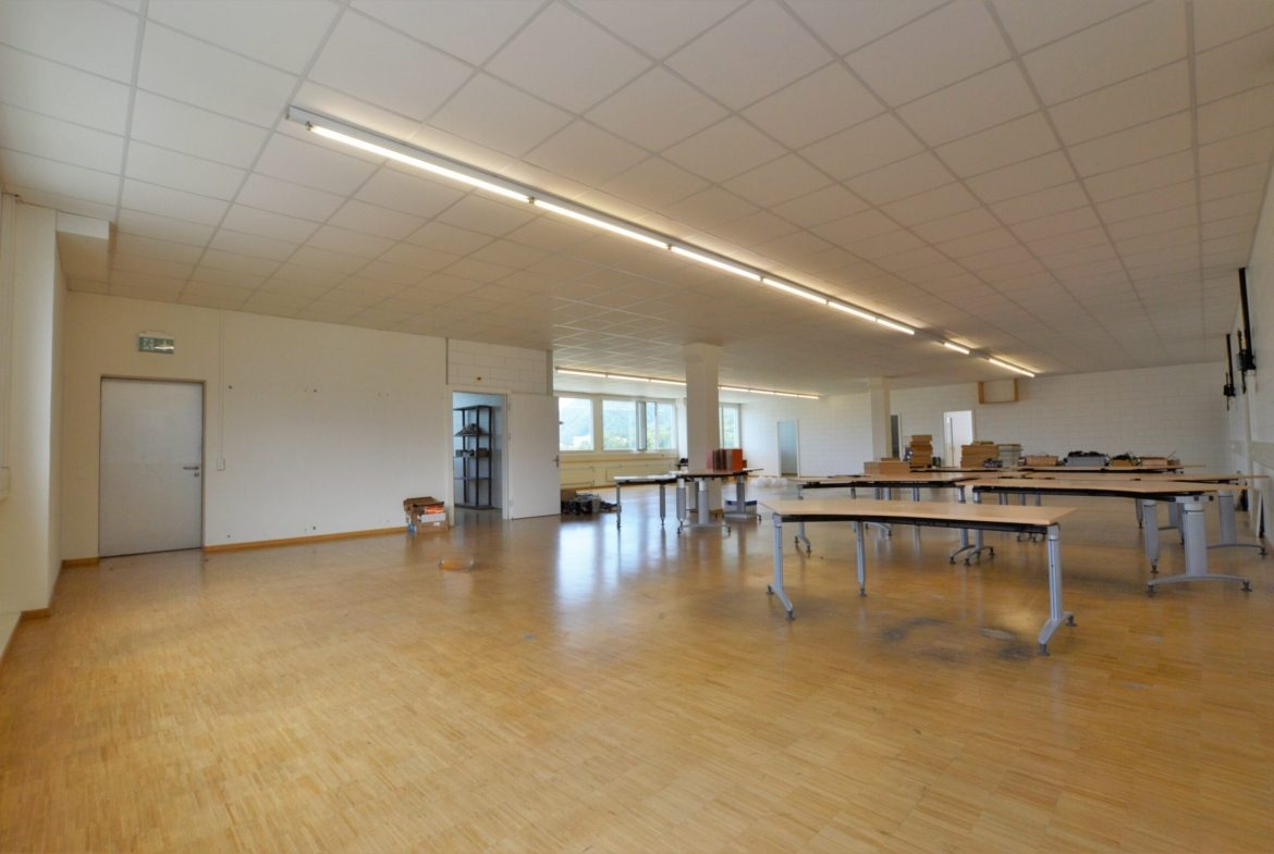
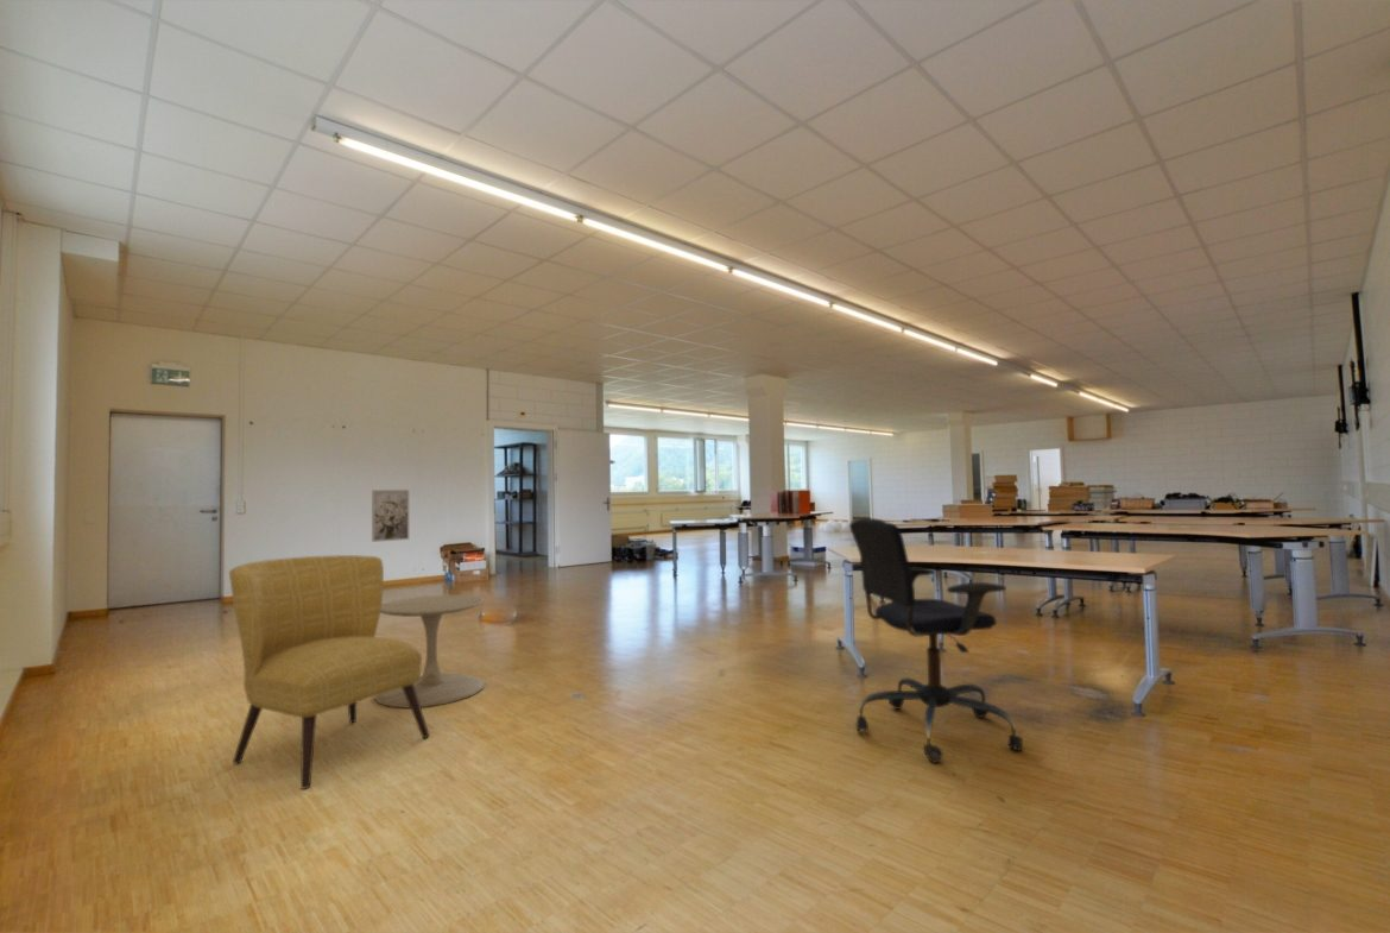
+ chair (322, 653)
+ wall art (391, 515)
+ side table (431, 647)
+ office chair (930, 623)
